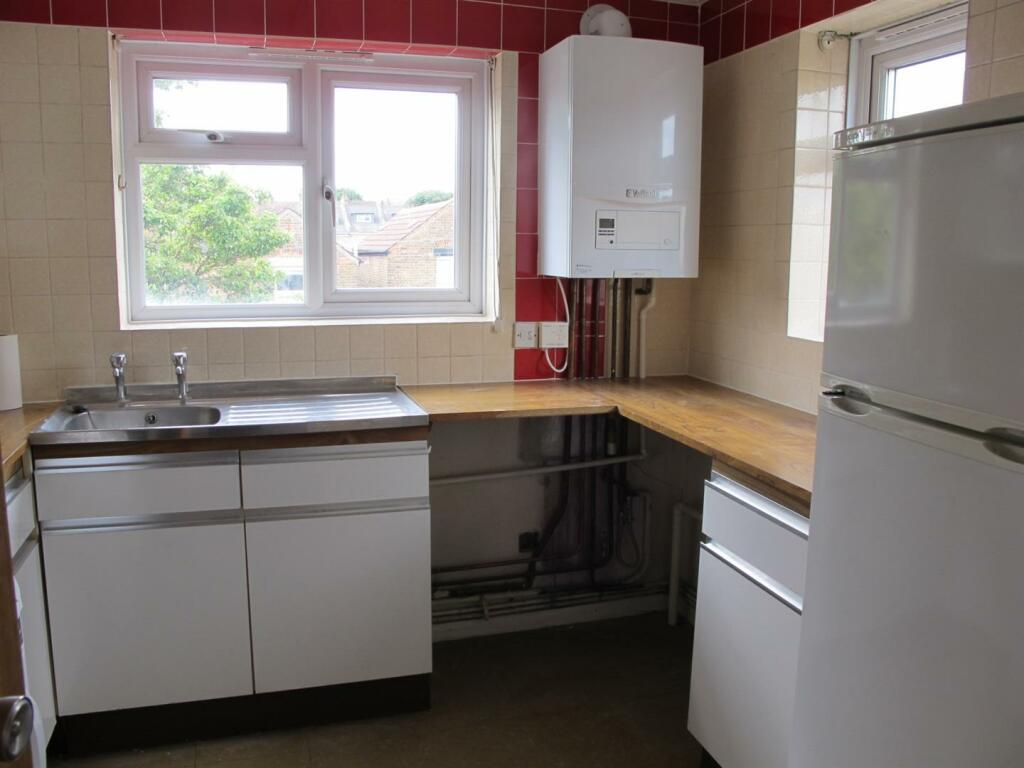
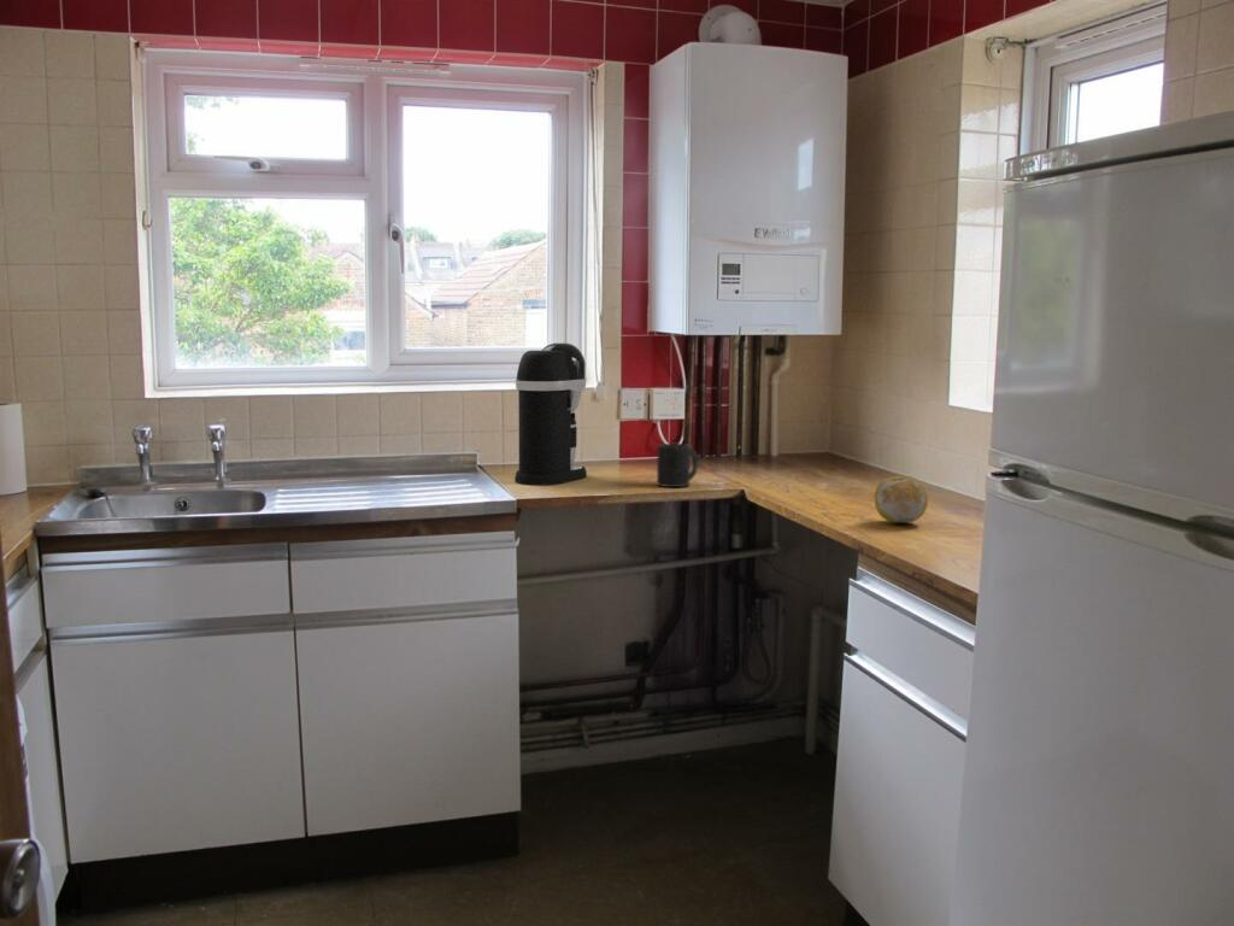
+ mug (678, 464)
+ fruit (900, 499)
+ coffee maker (551, 411)
